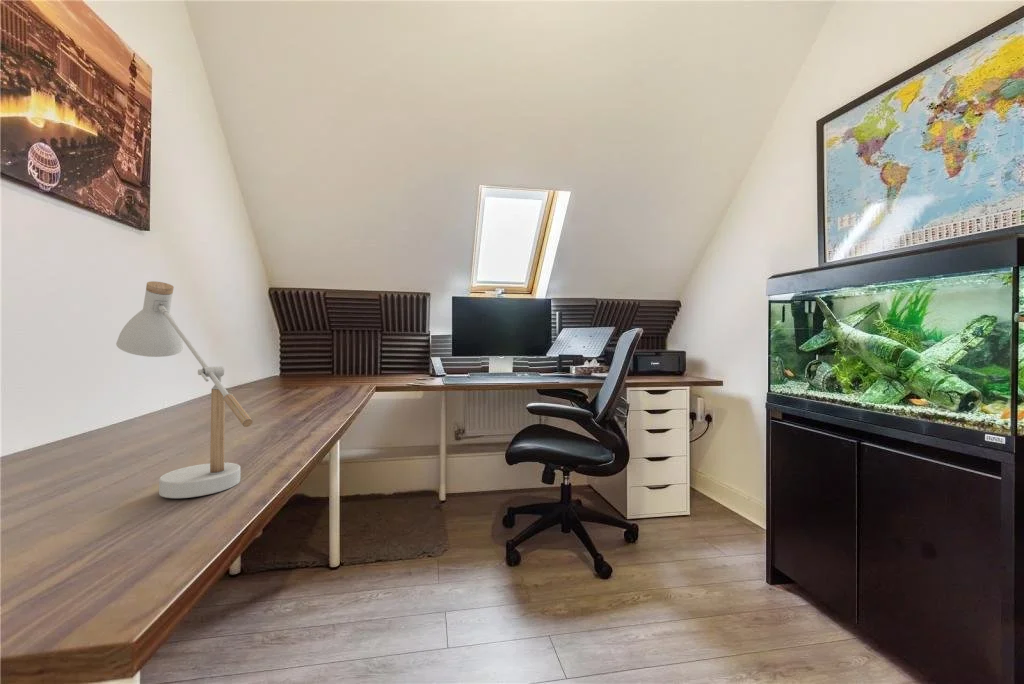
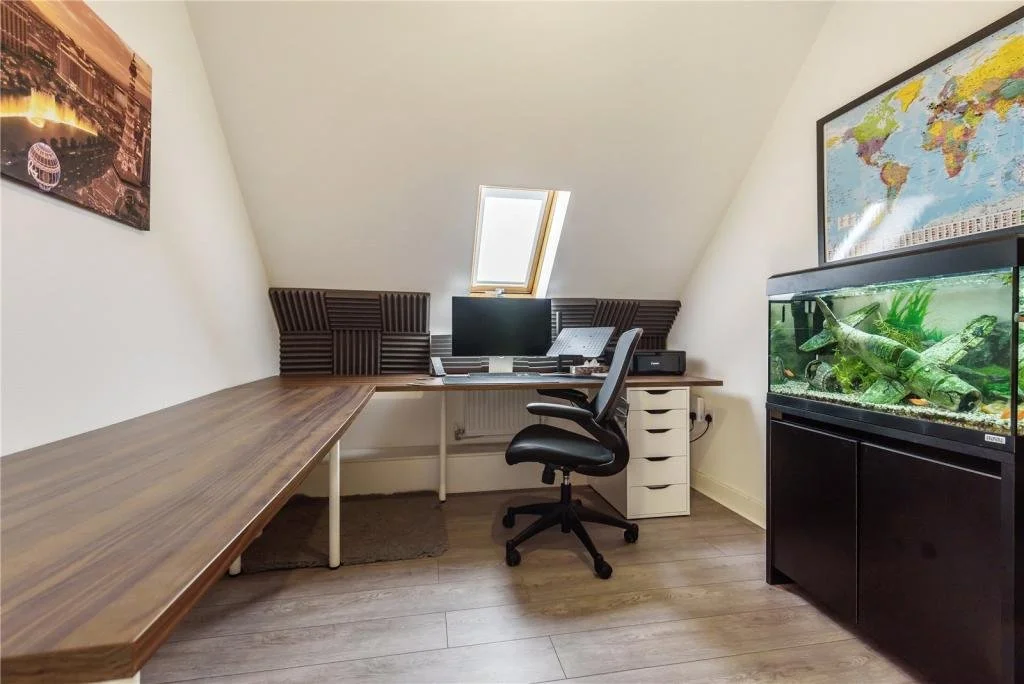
- desk lamp (198, 374)
